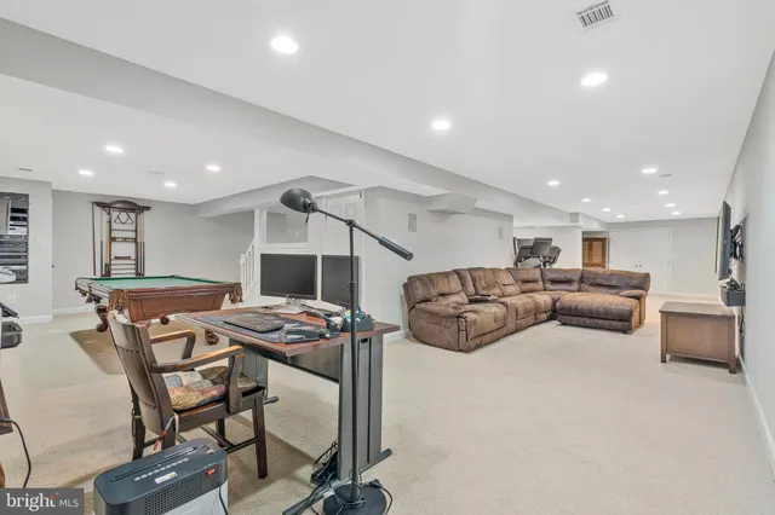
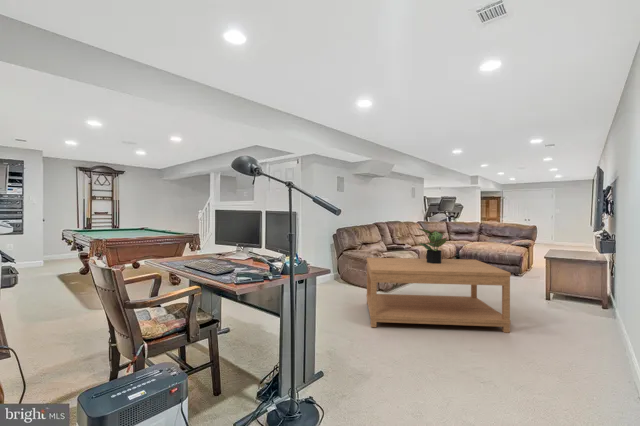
+ potted plant (432, 244)
+ coffee table (428, 295)
